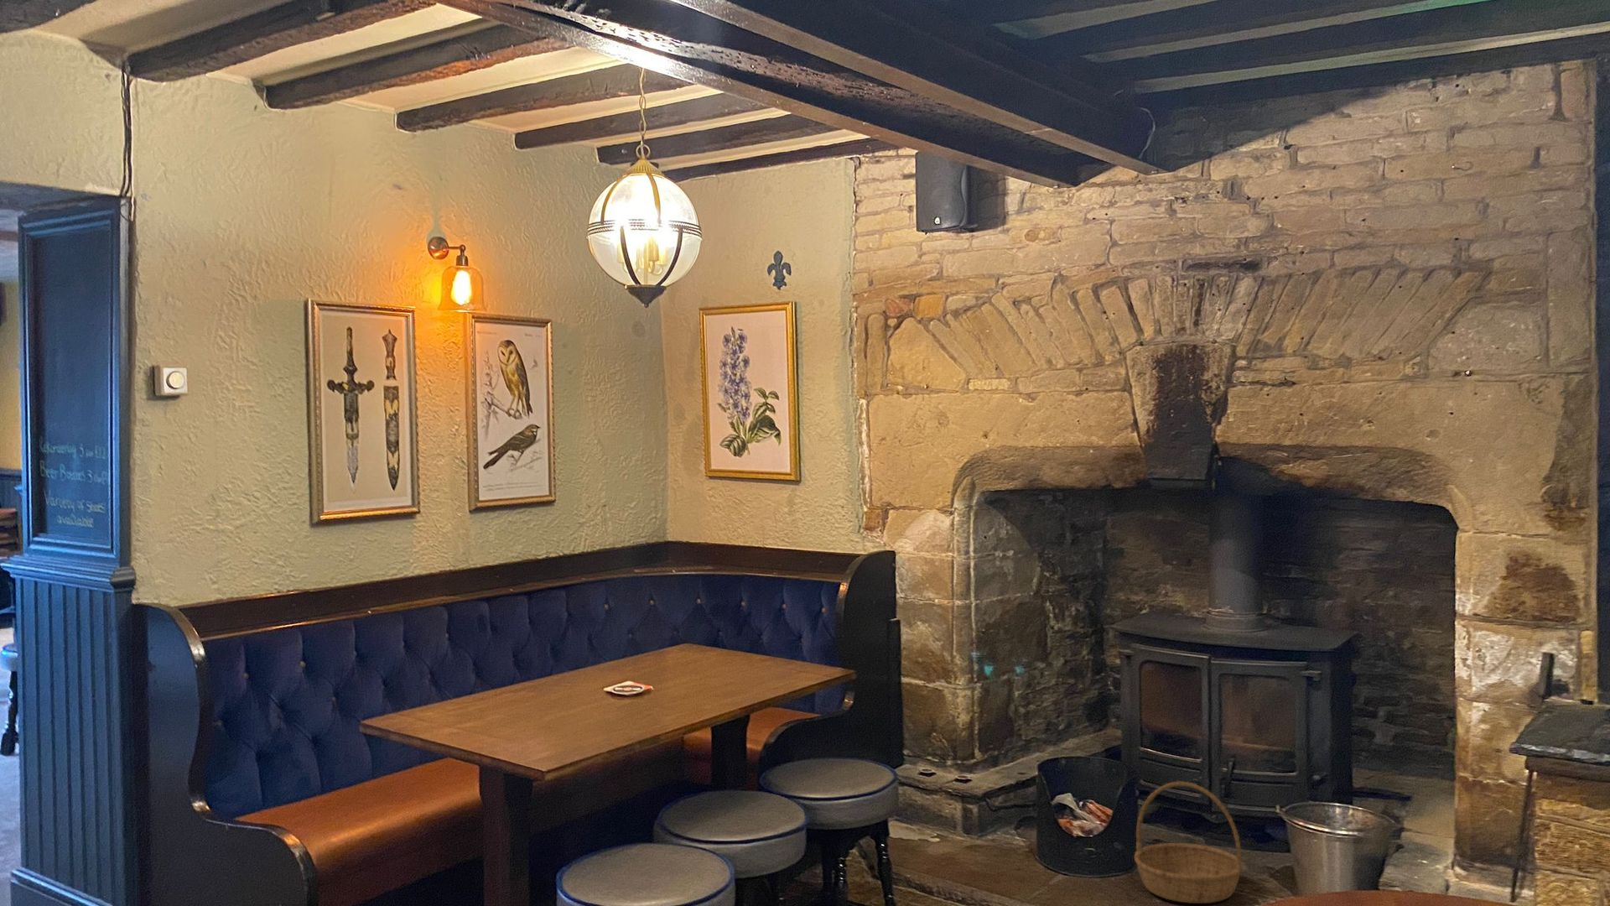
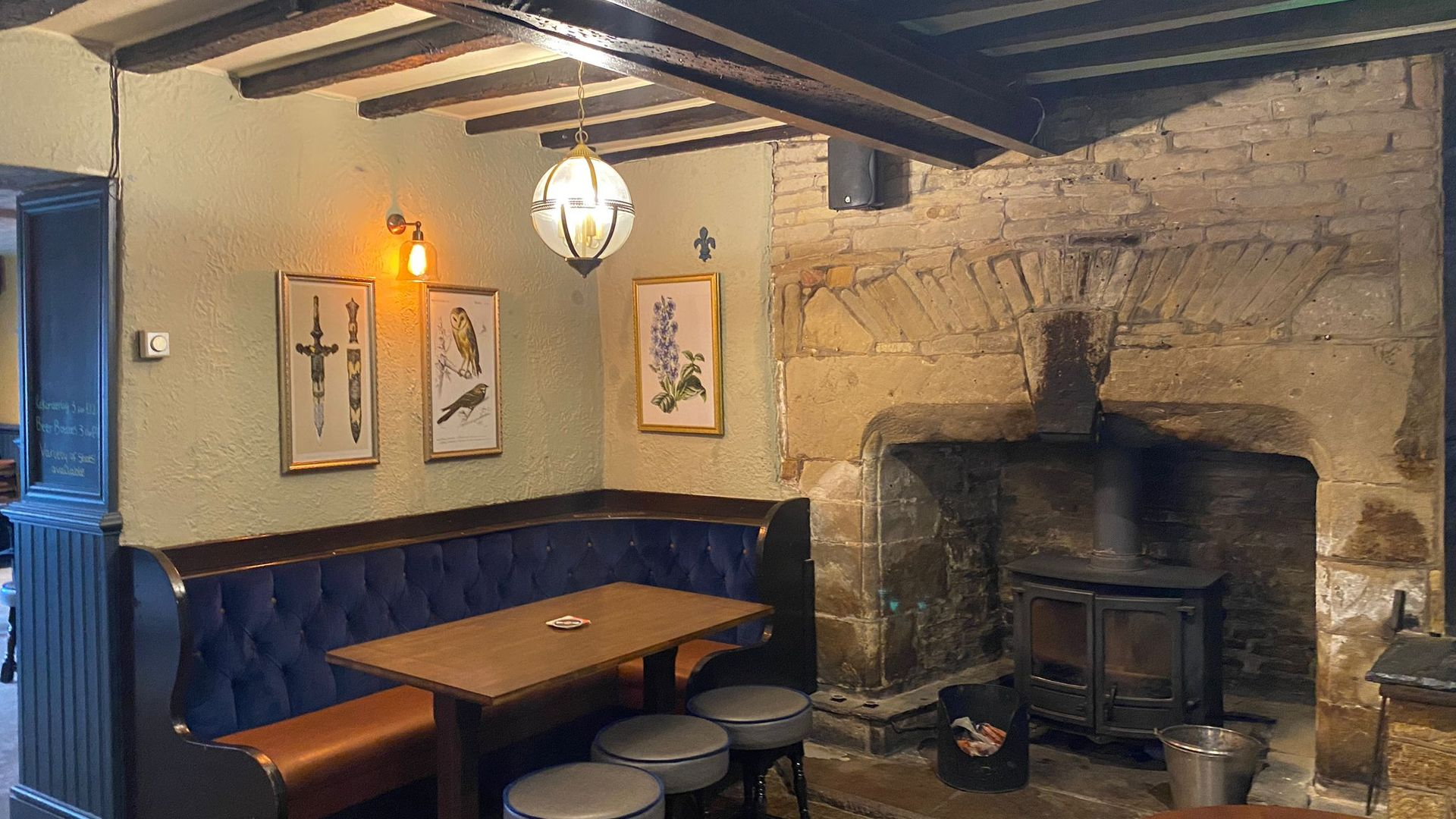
- basket (1185, 843)
